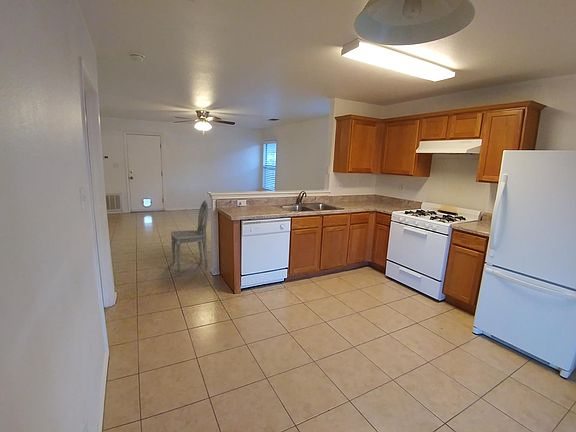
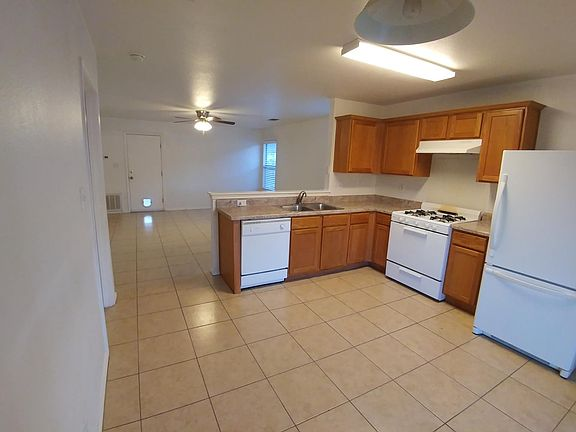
- dining chair (189, 233)
